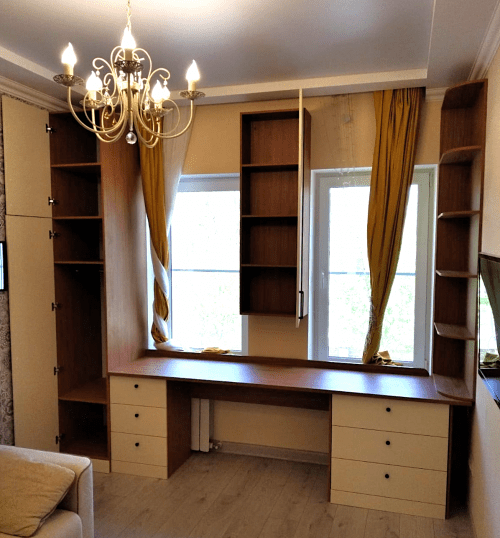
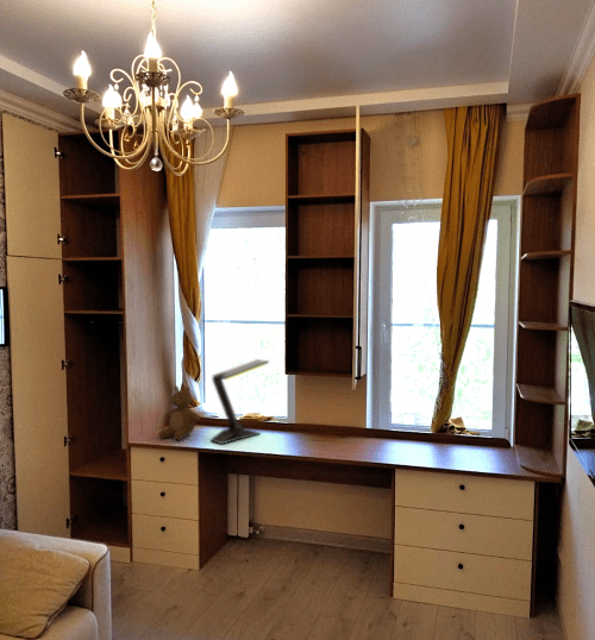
+ desk lamp (230, 401)
+ teddy bear (177, 412)
